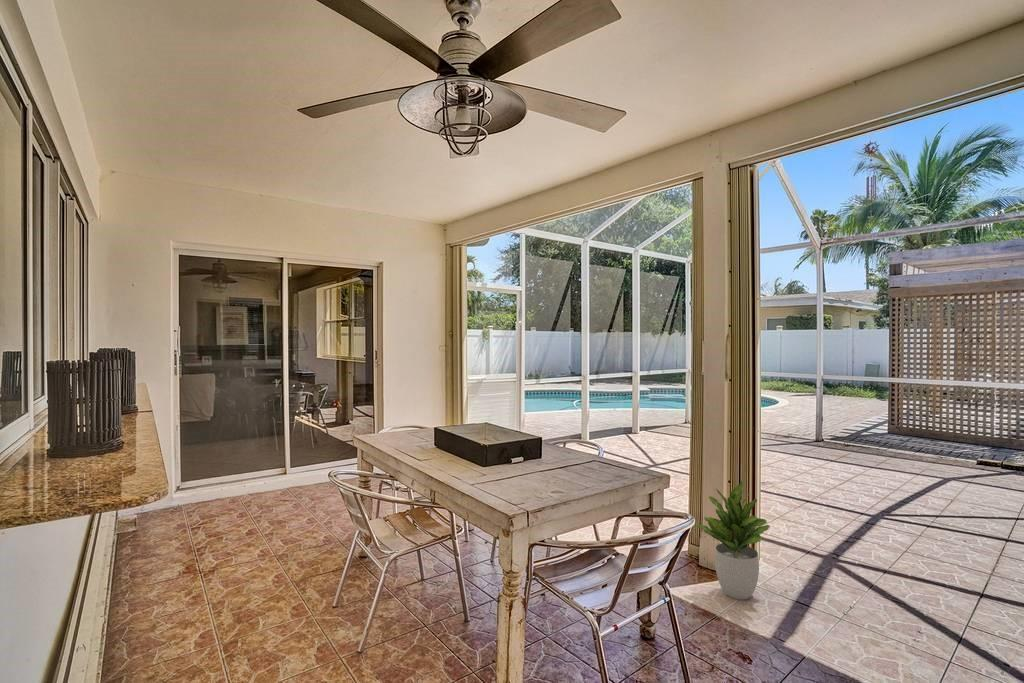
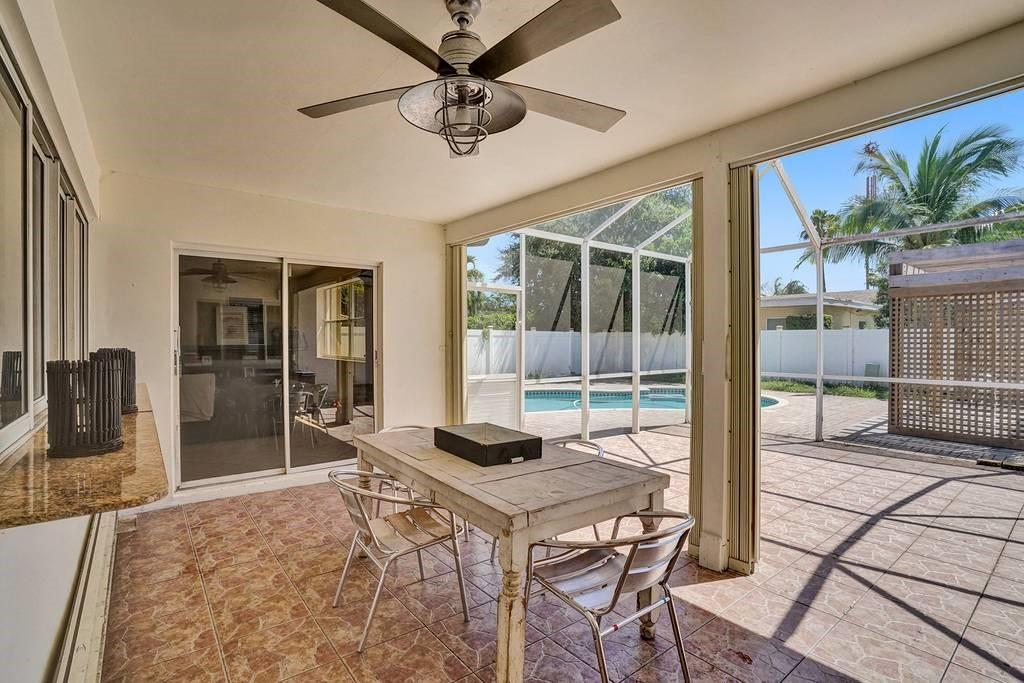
- potted plant (735, 537)
